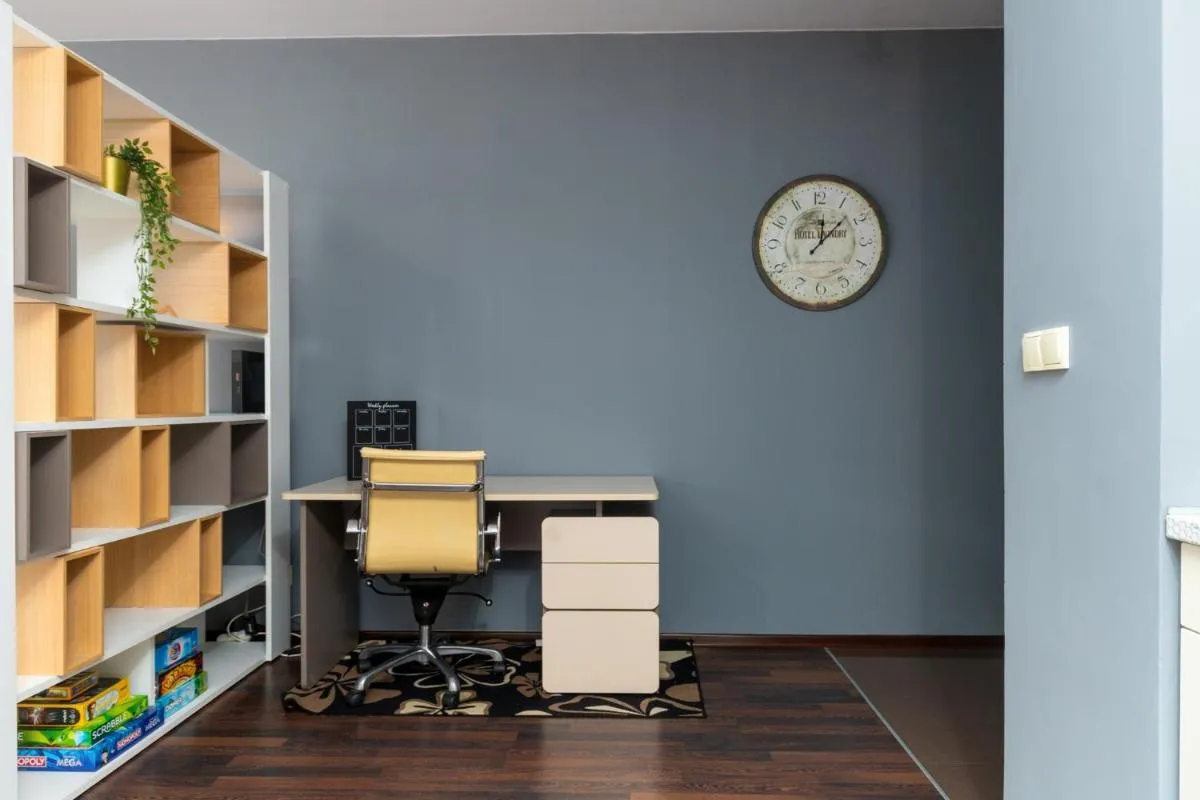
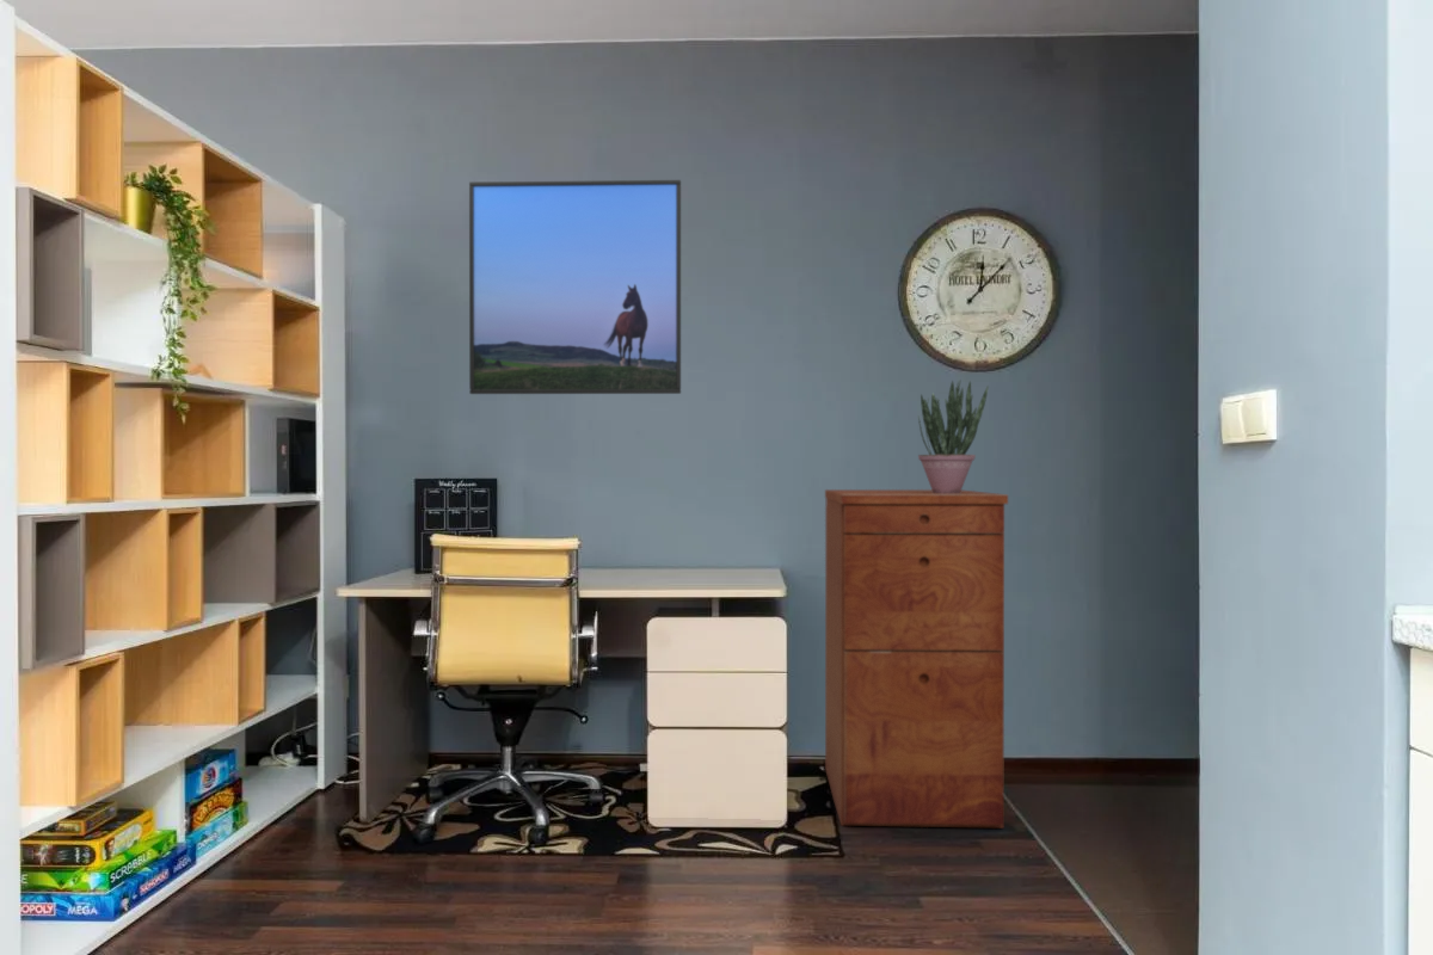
+ potted plant (951, 436)
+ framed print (574, 288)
+ filing cabinet (906, 645)
